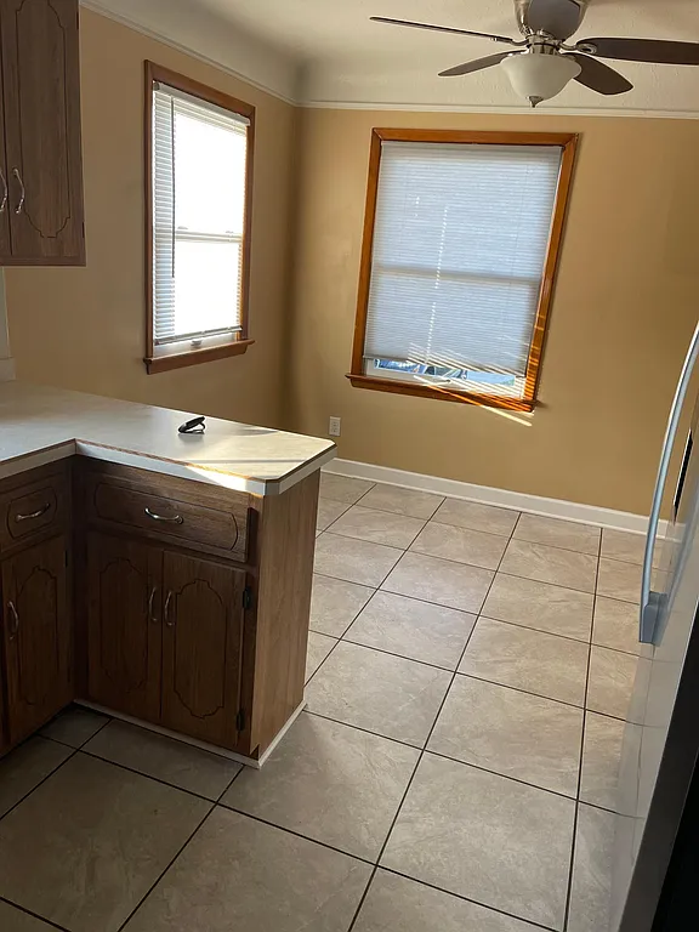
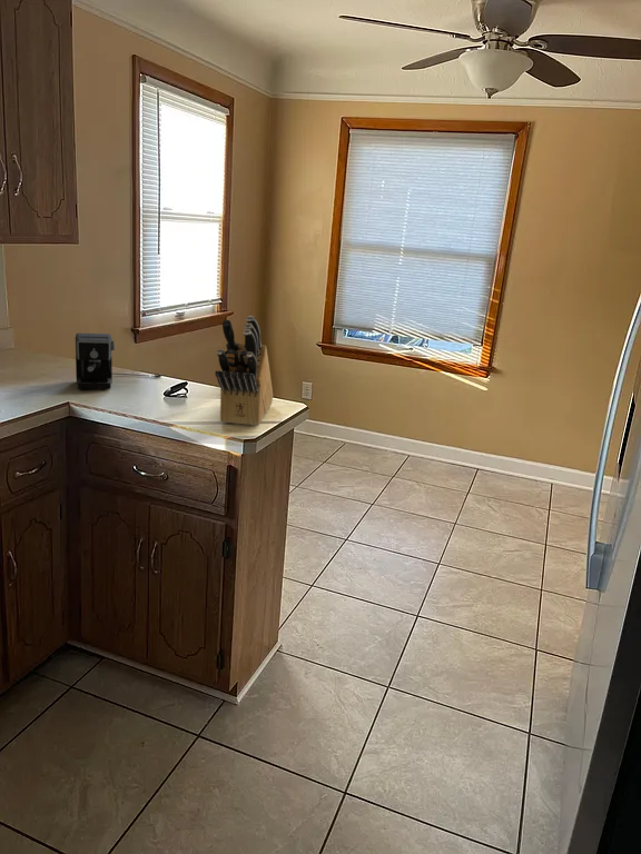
+ coffee maker (111, 360)
+ knife block (247, 365)
